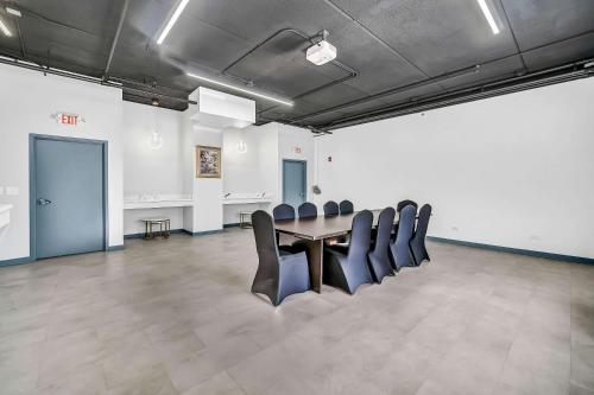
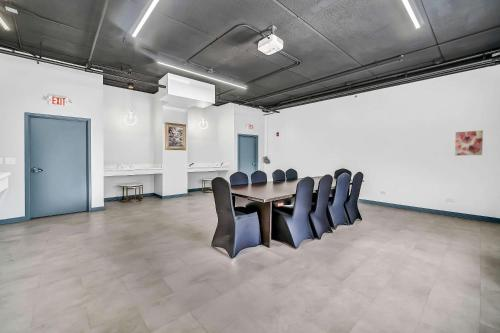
+ wall art (468, 143)
